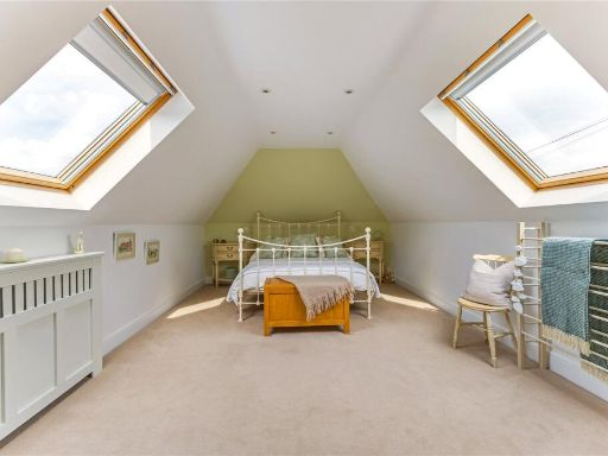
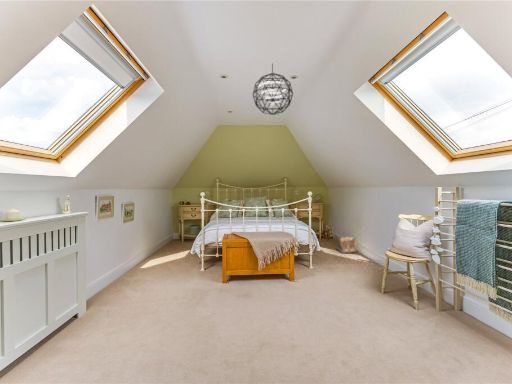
+ pouch (345, 243)
+ pendant light (272, 89)
